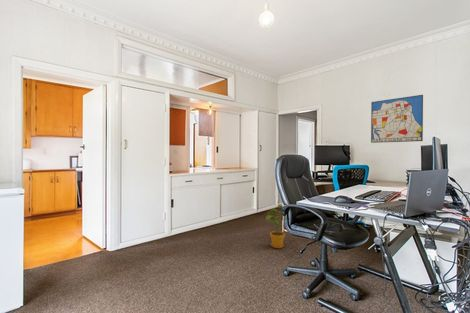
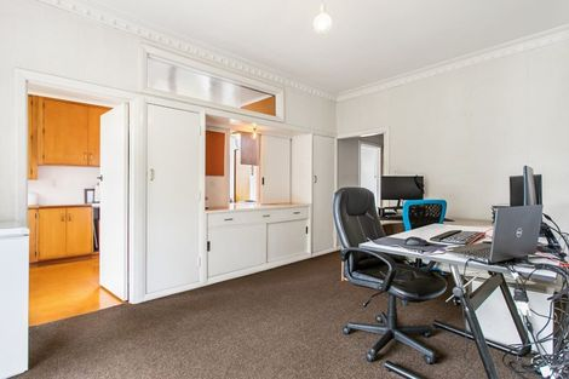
- house plant (276, 224)
- wall art (395, 120)
